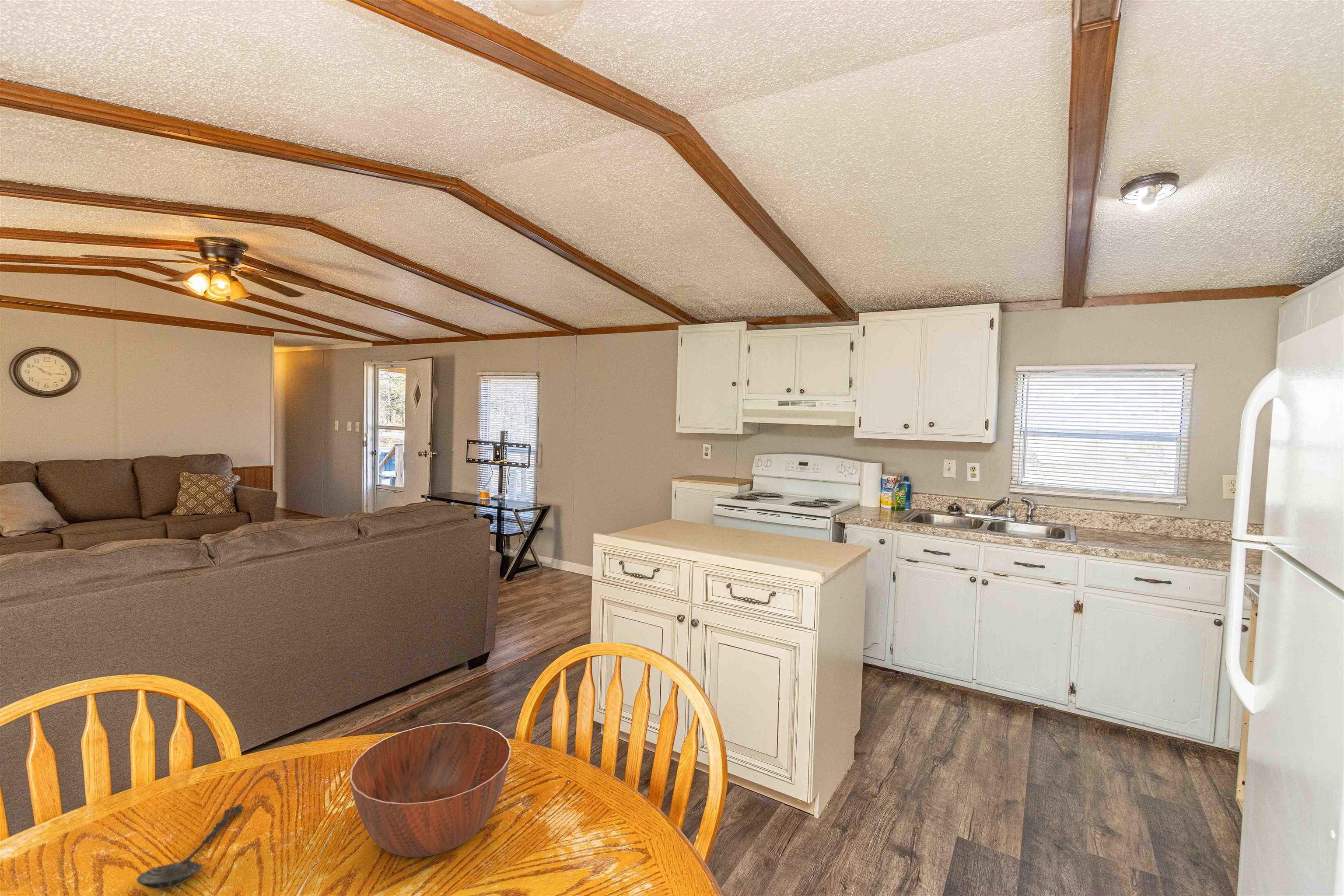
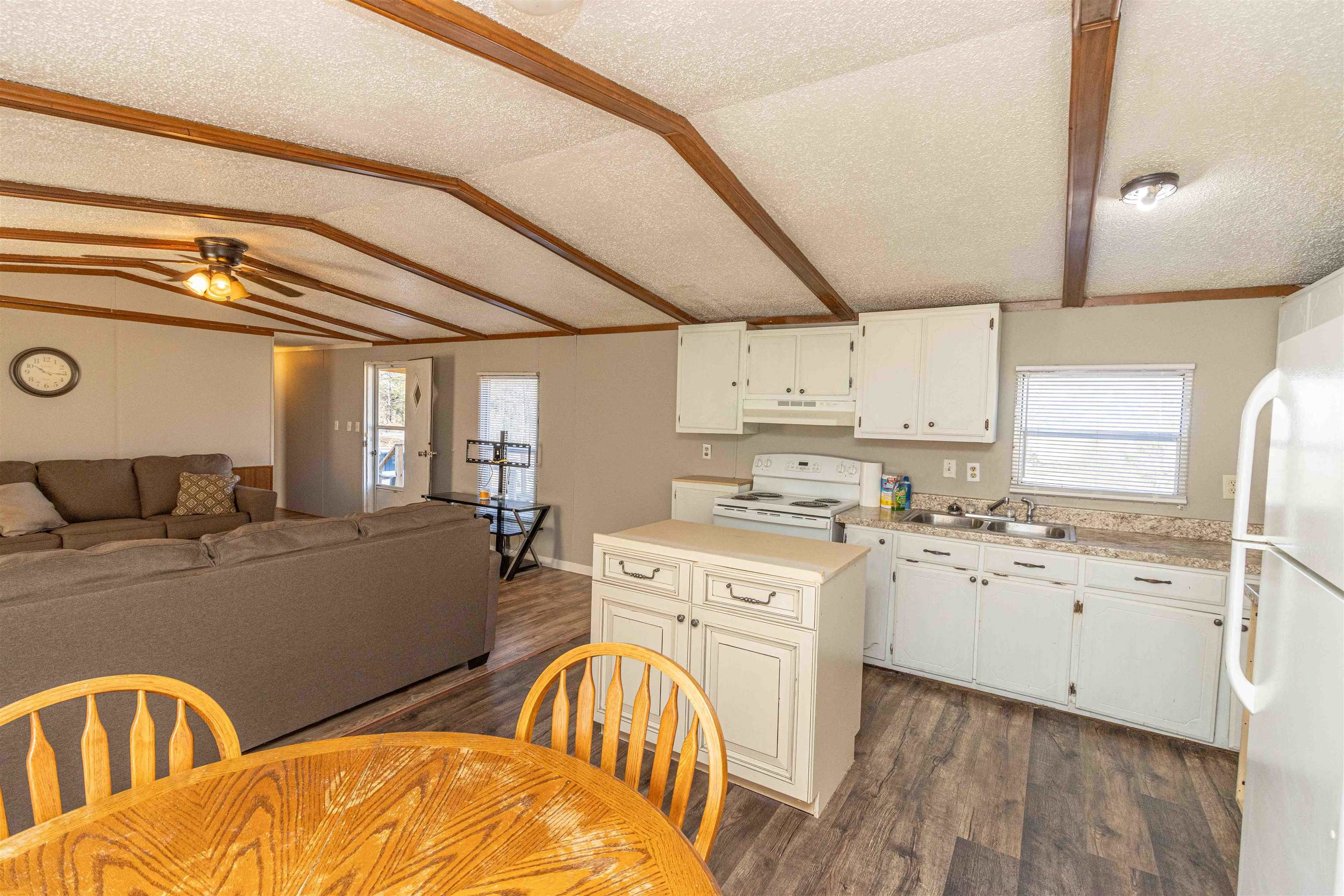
- bowl (433, 792)
- spoon (202, 841)
